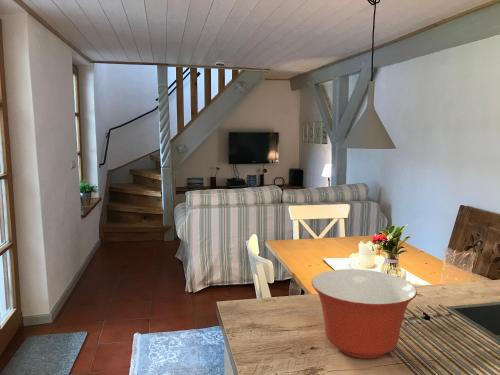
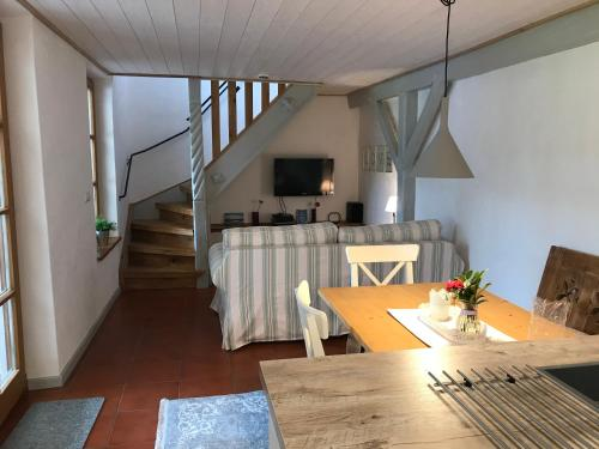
- mixing bowl (361, 315)
